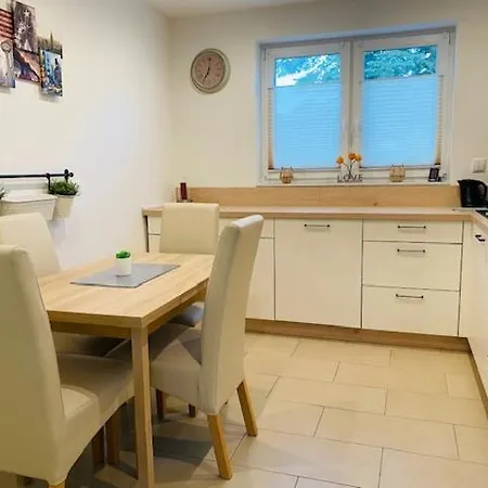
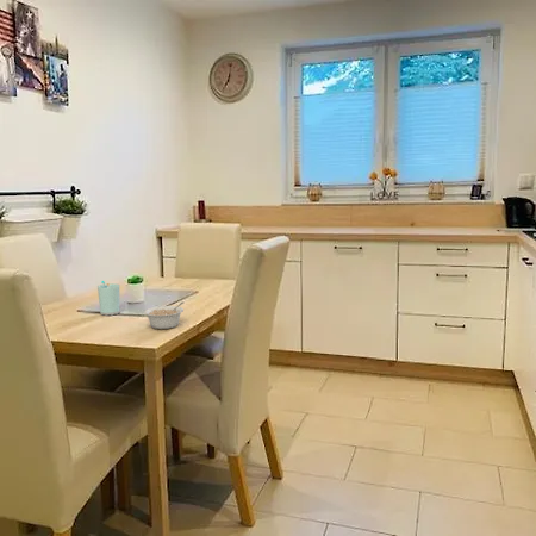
+ cup (108, 295)
+ legume (164, 316)
